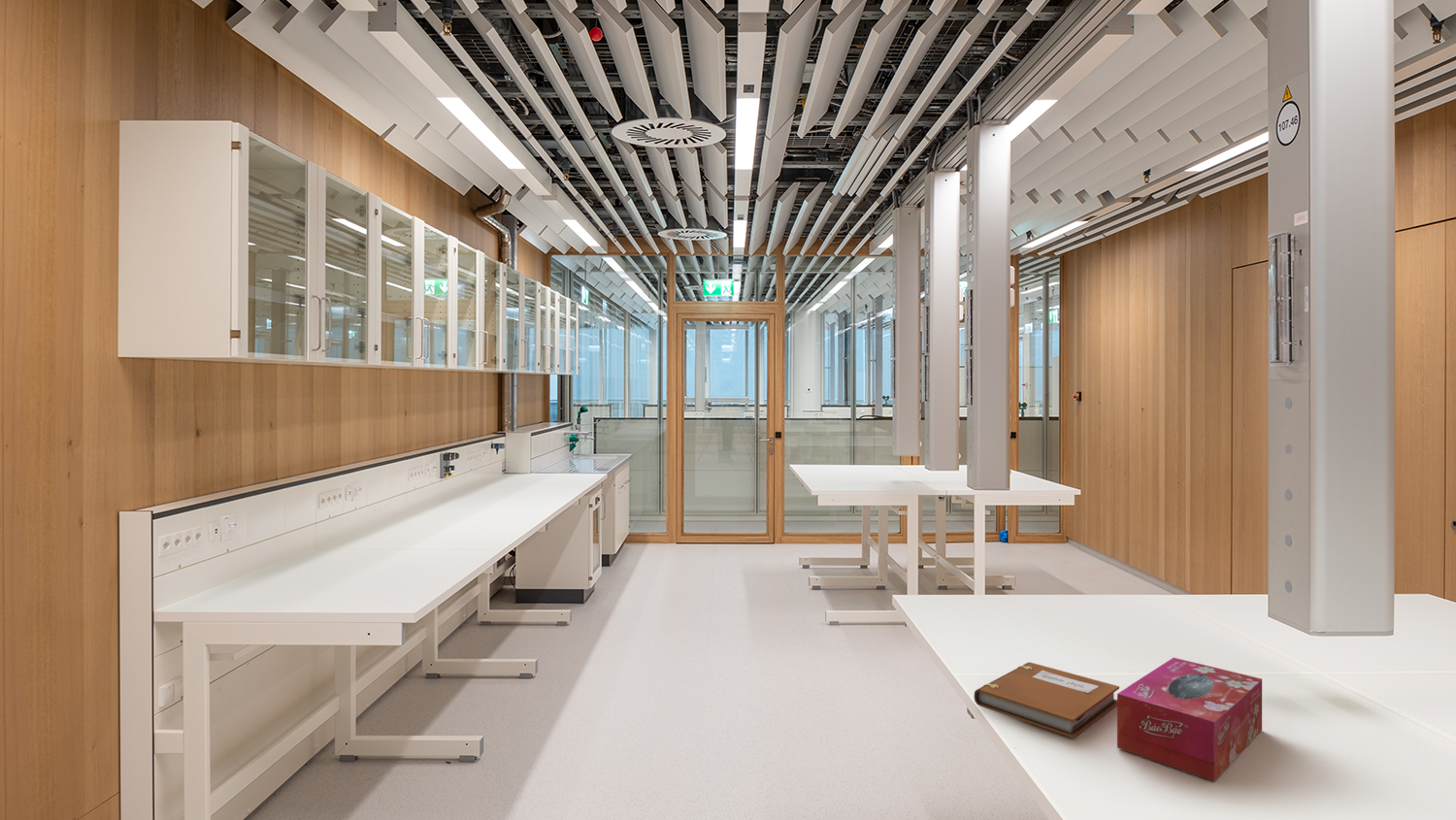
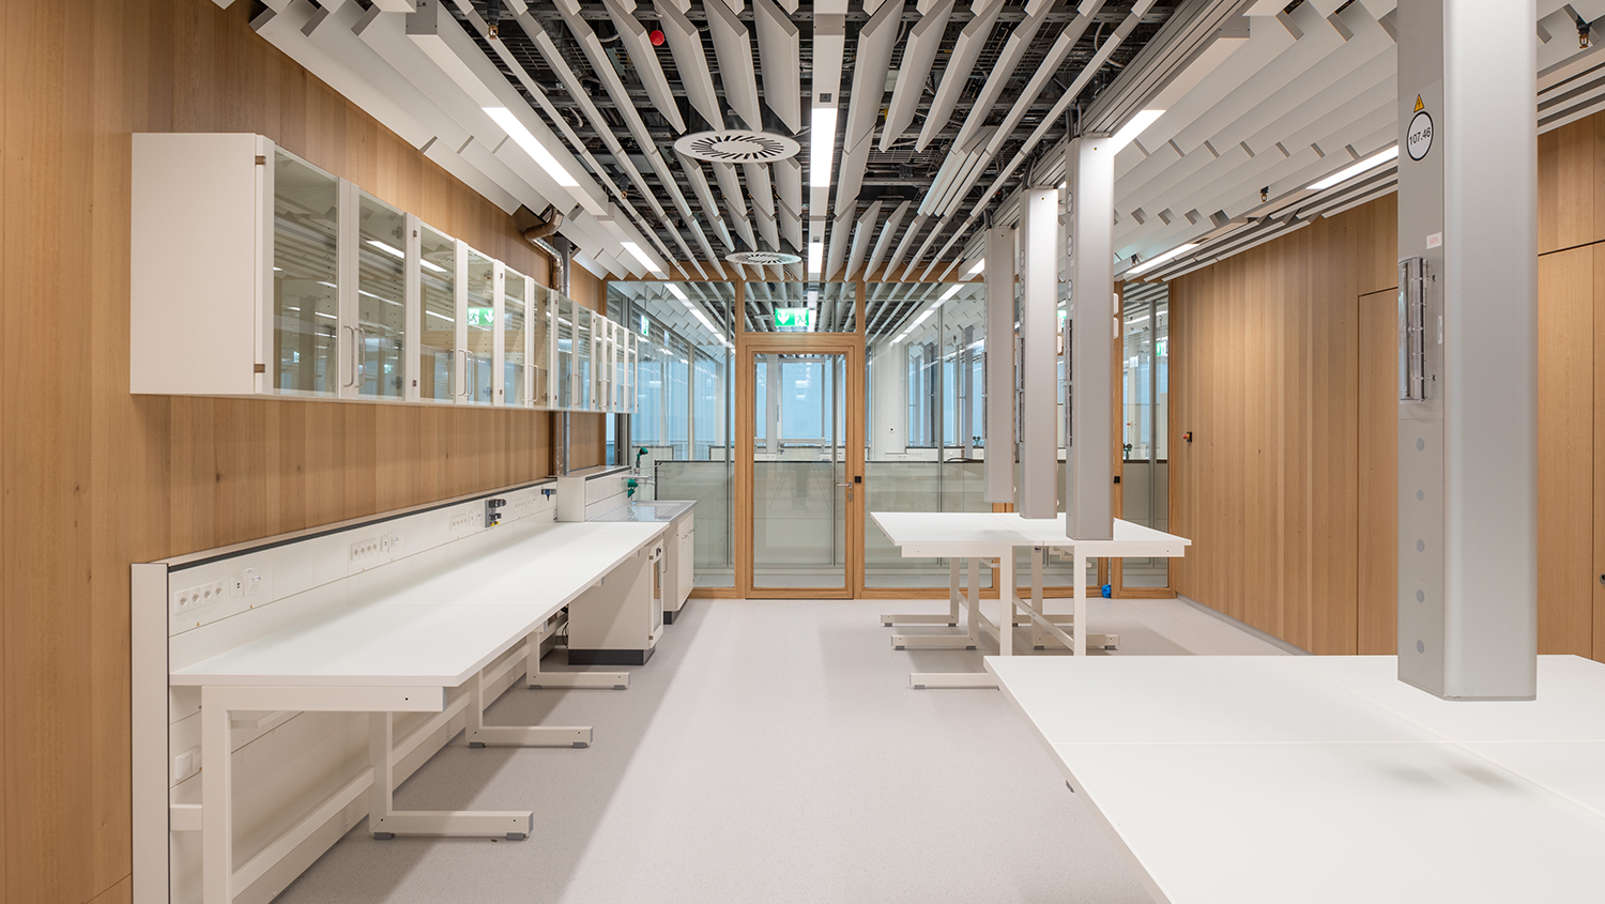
- notebook (1047, 694)
- tissue box (1191, 712)
